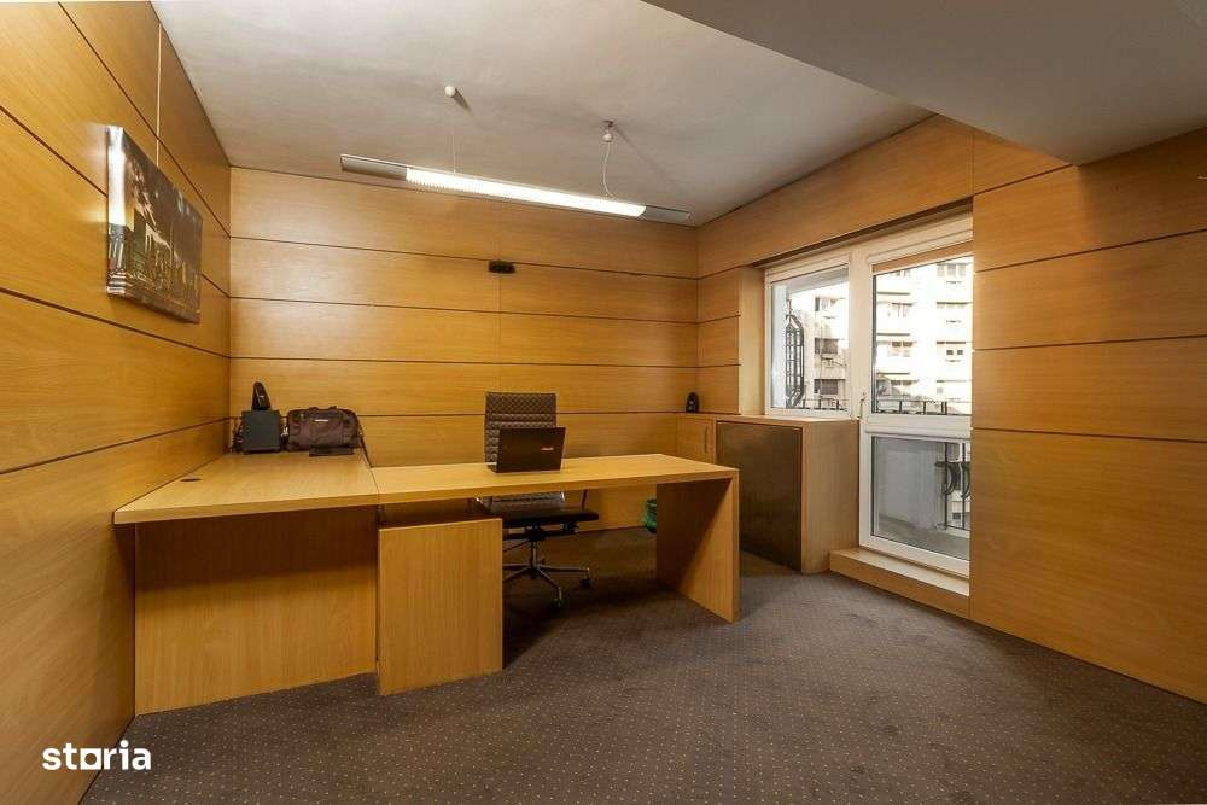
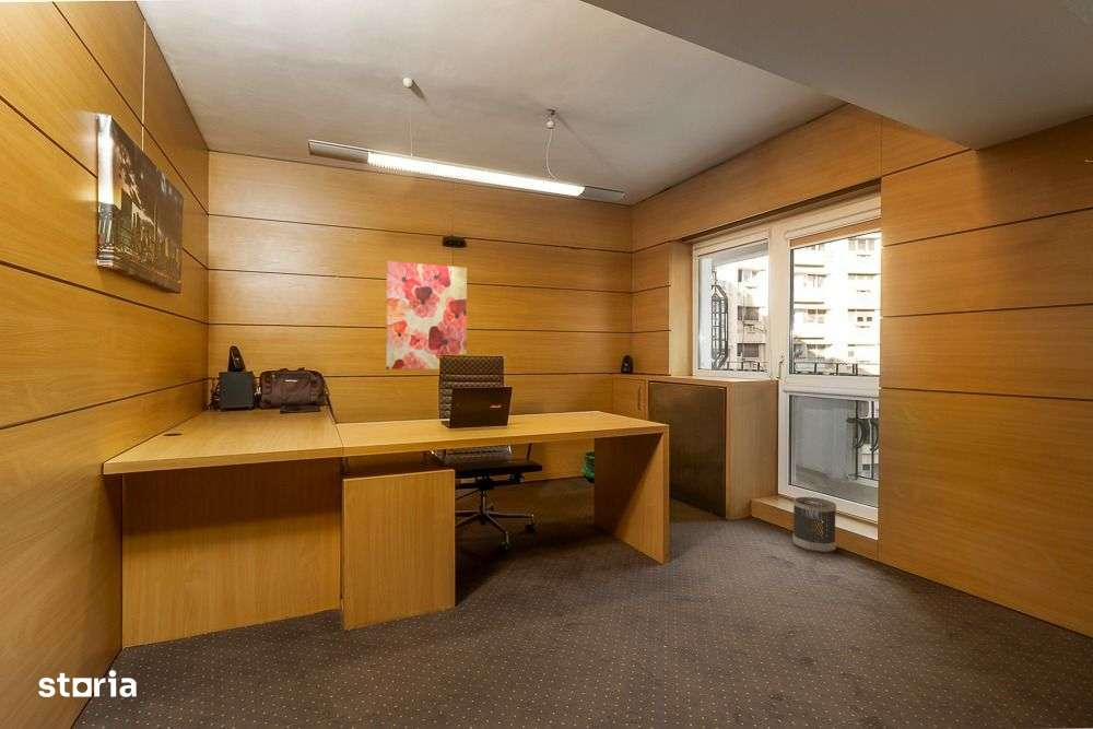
+ wastebasket (813, 524)
+ wall art (427, 316)
